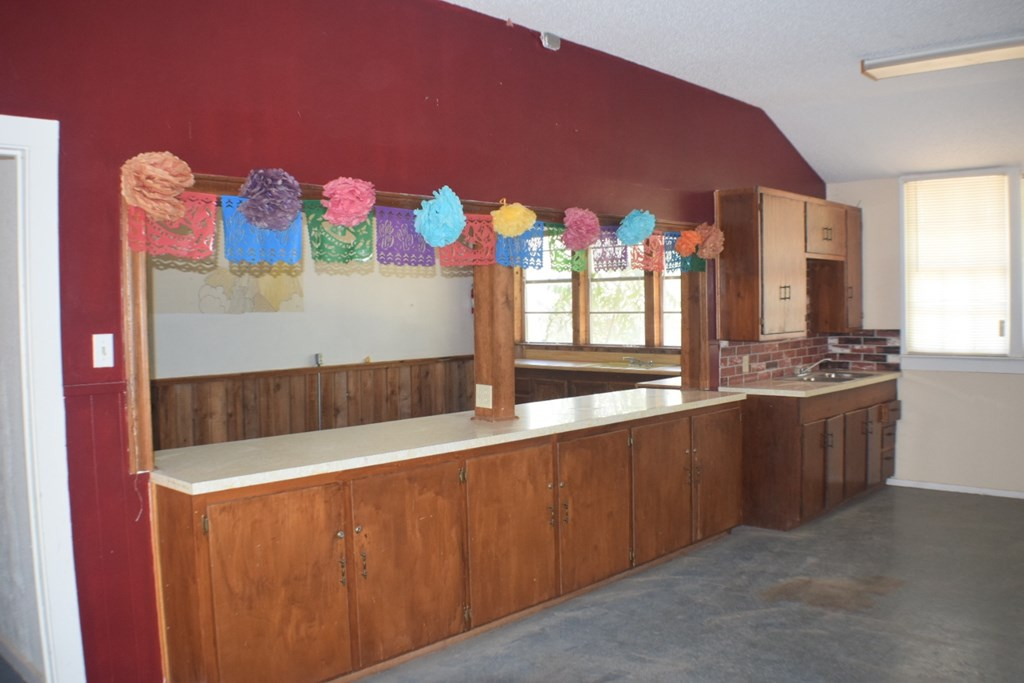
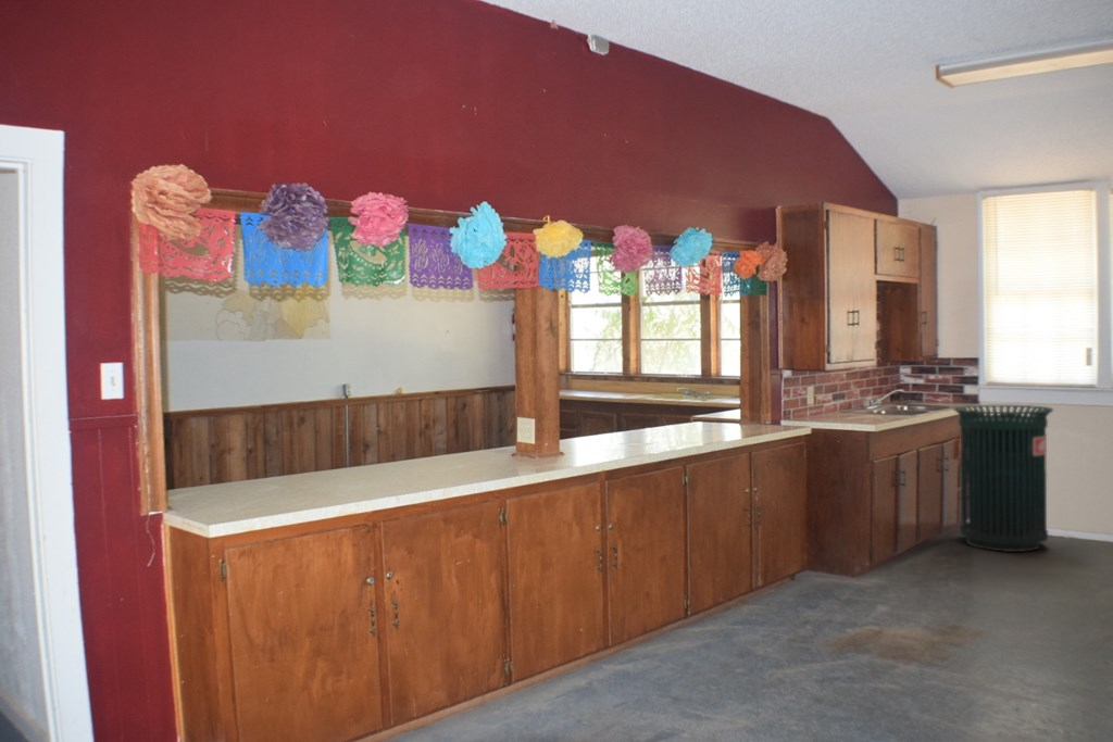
+ trash can (1002, 476)
